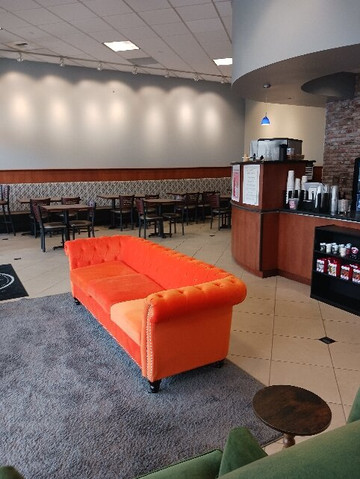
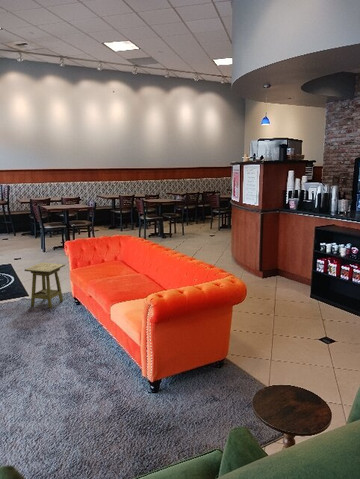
+ side table (47, 285)
